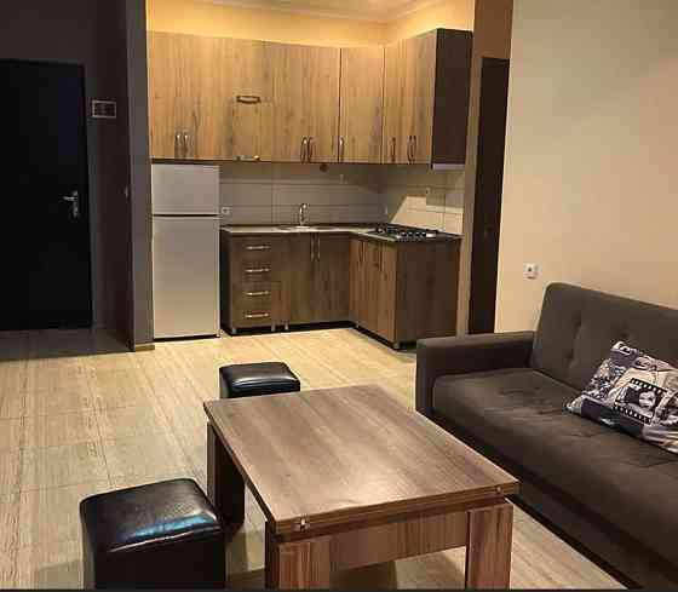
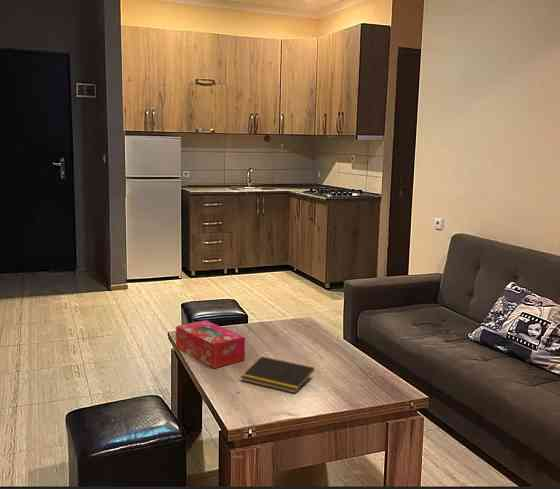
+ tissue box (209, 342)
+ notepad (277, 373)
